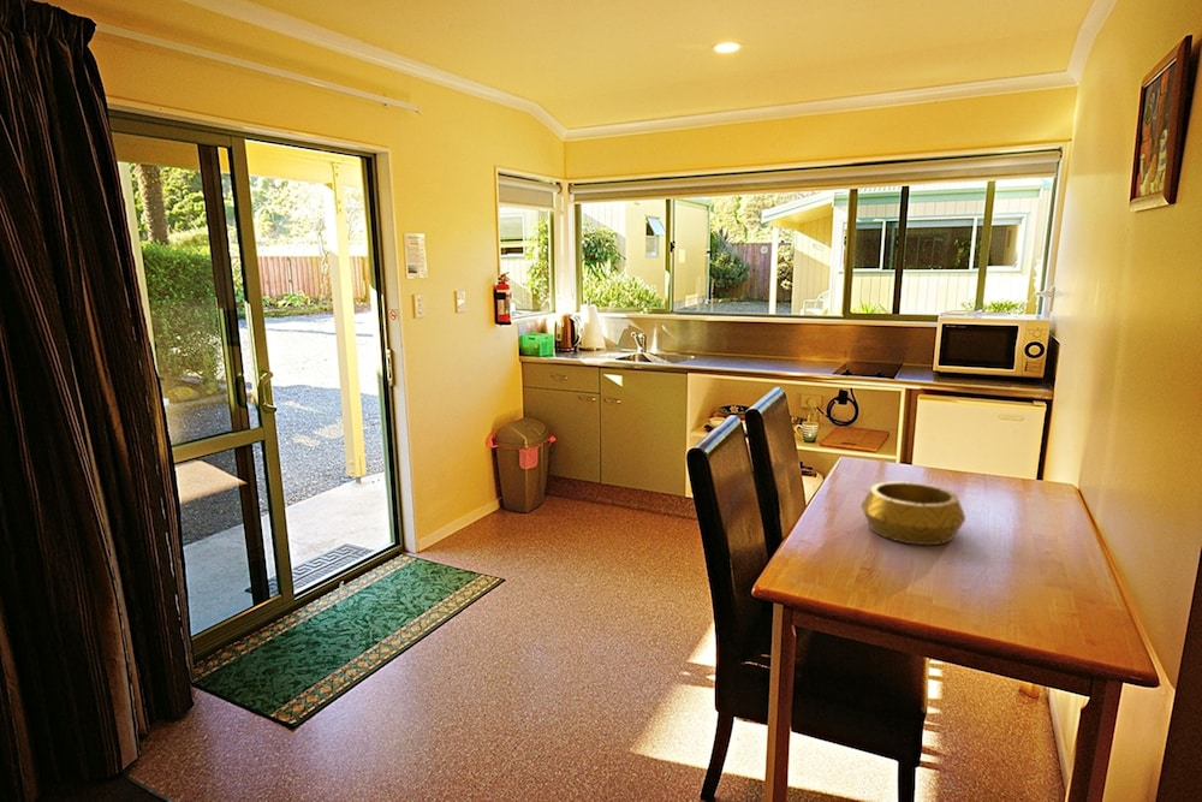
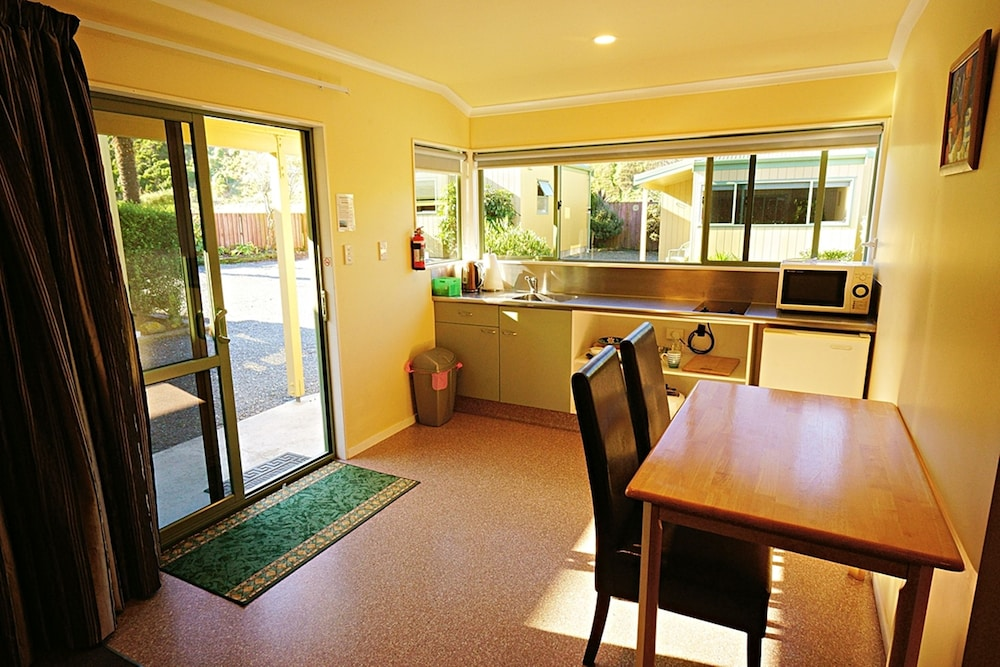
- decorative bowl (911, 511)
